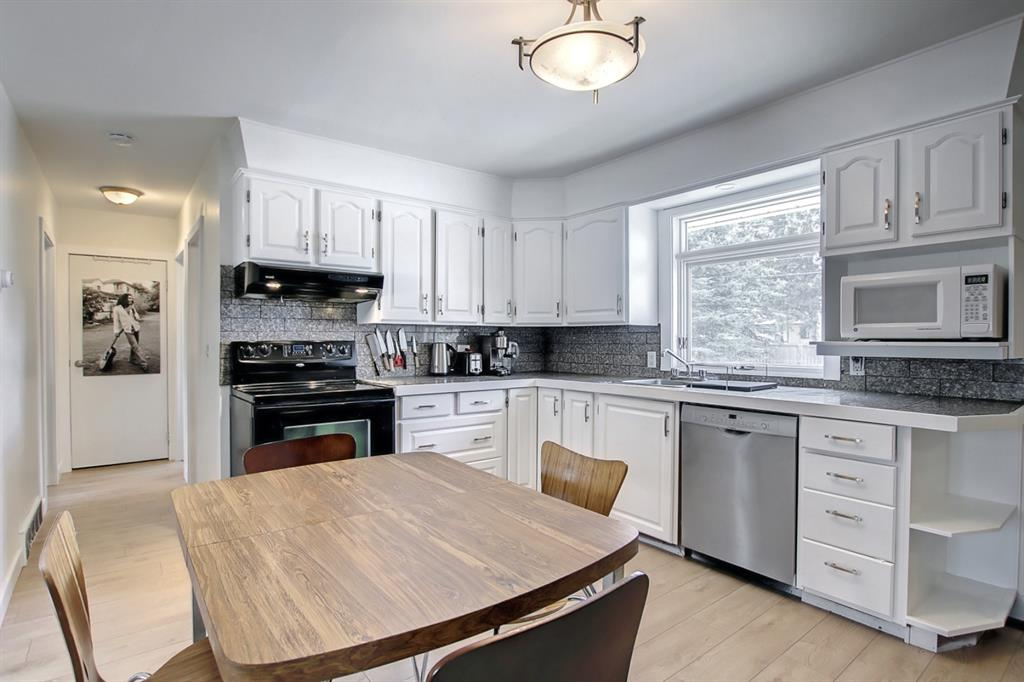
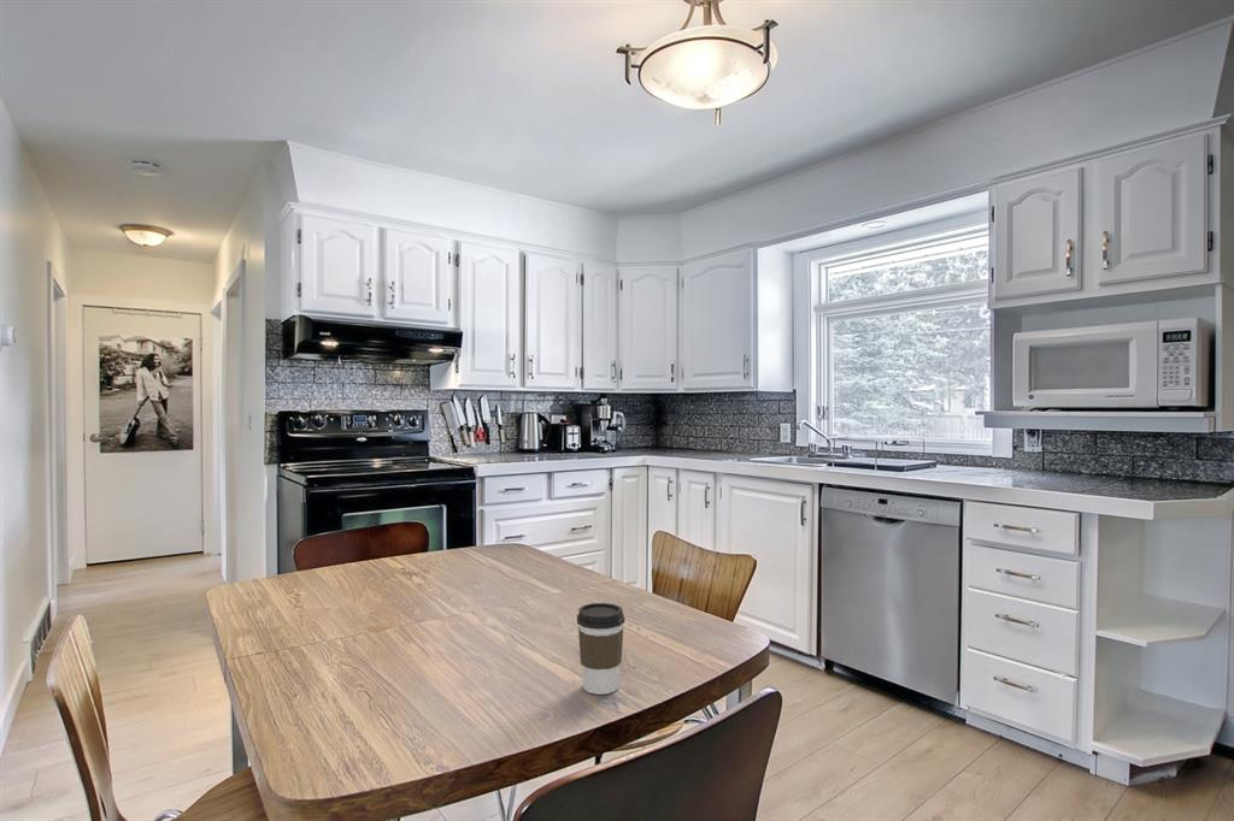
+ coffee cup (600, 648)
